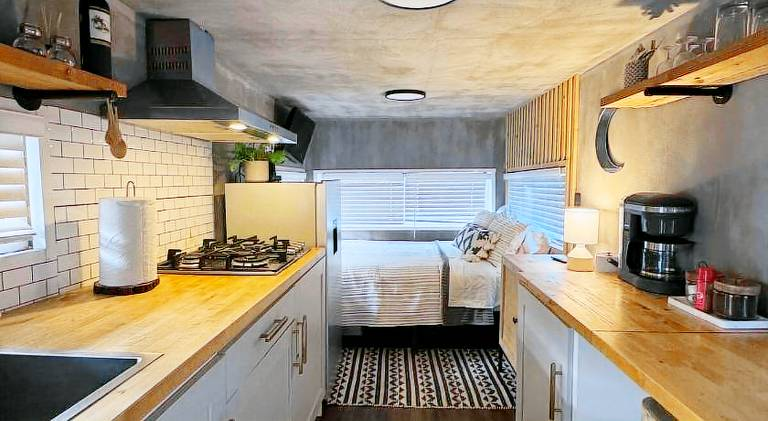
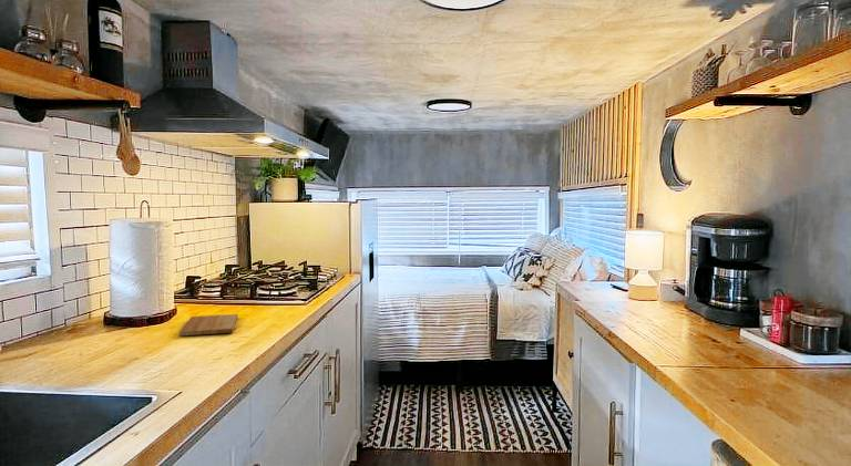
+ cutting board (211, 323)
